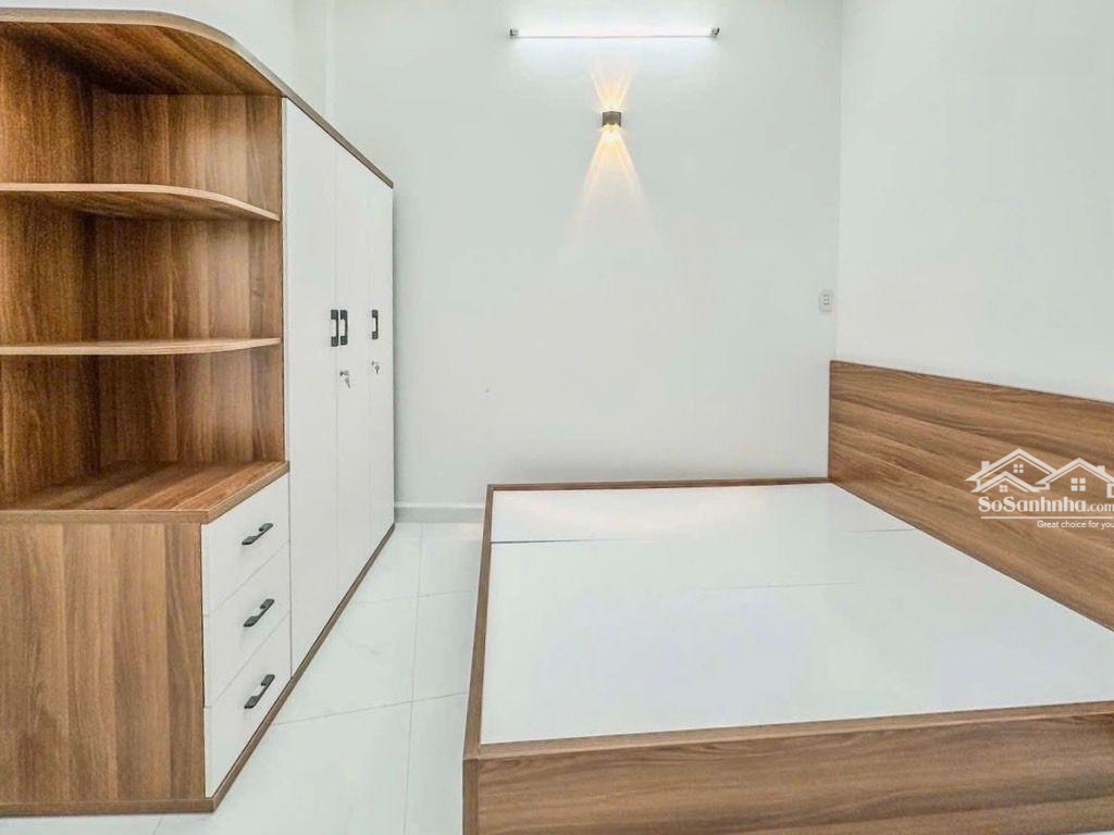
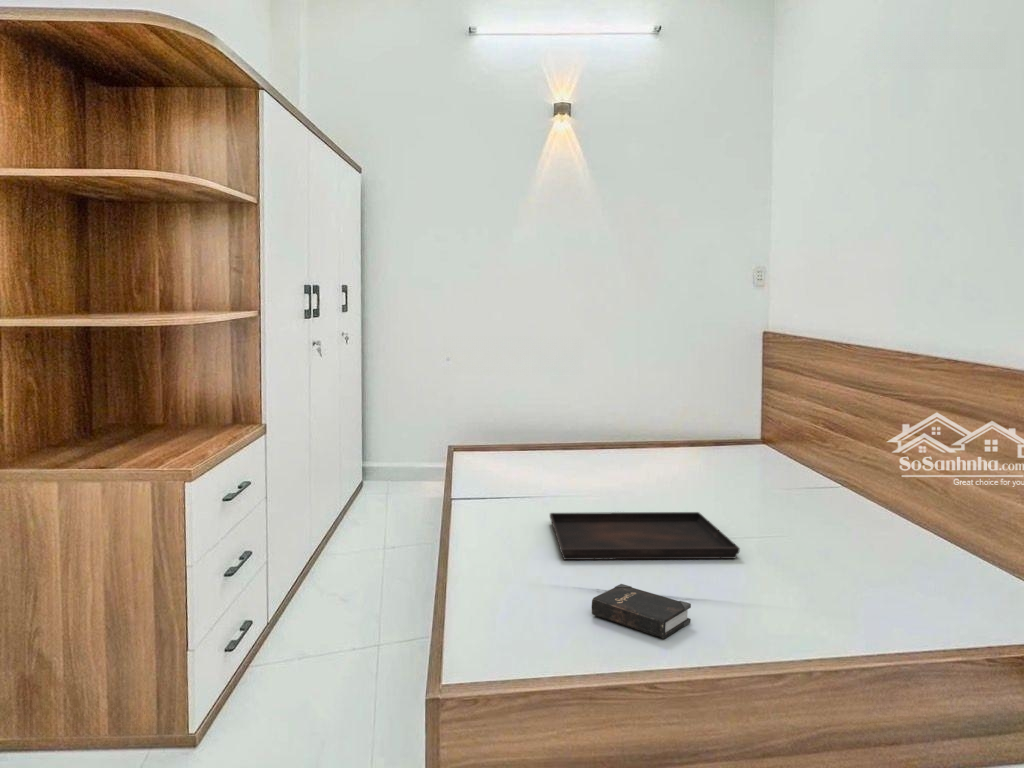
+ serving tray (636, 534)
+ hardback book (640, 610)
